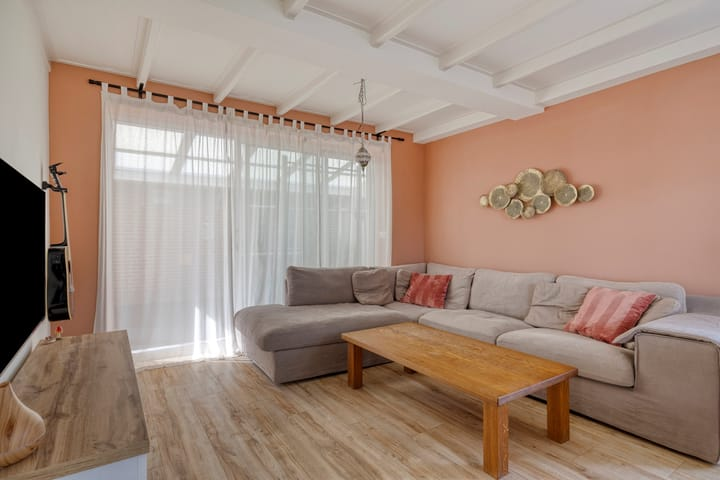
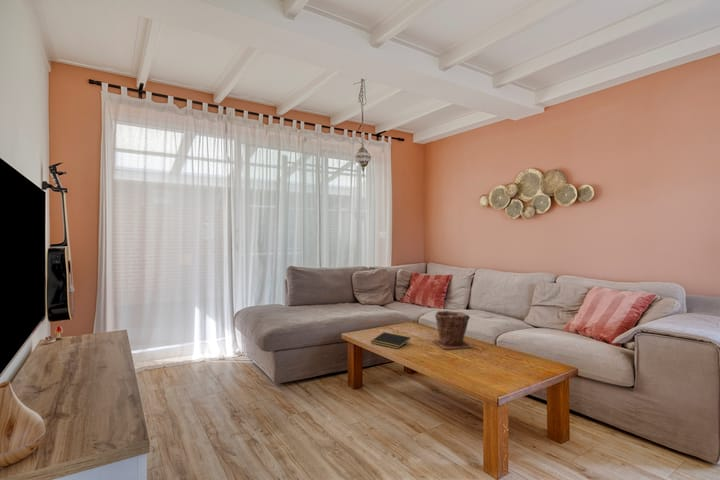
+ plant pot (452, 328)
+ notepad (390, 340)
